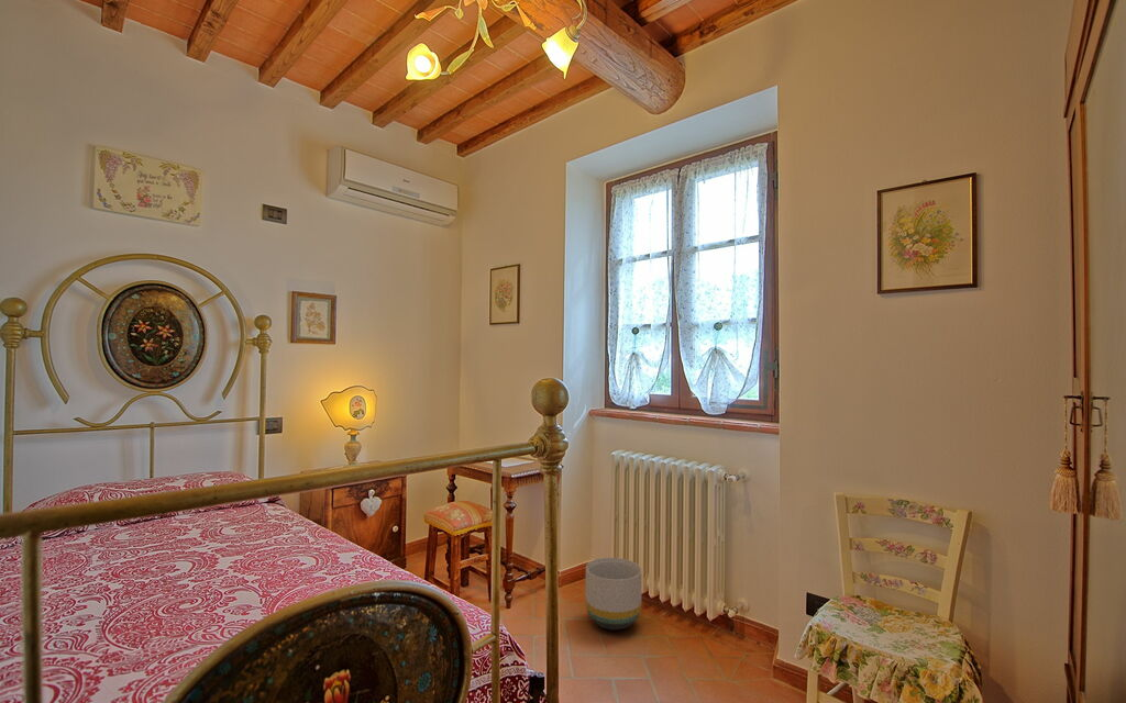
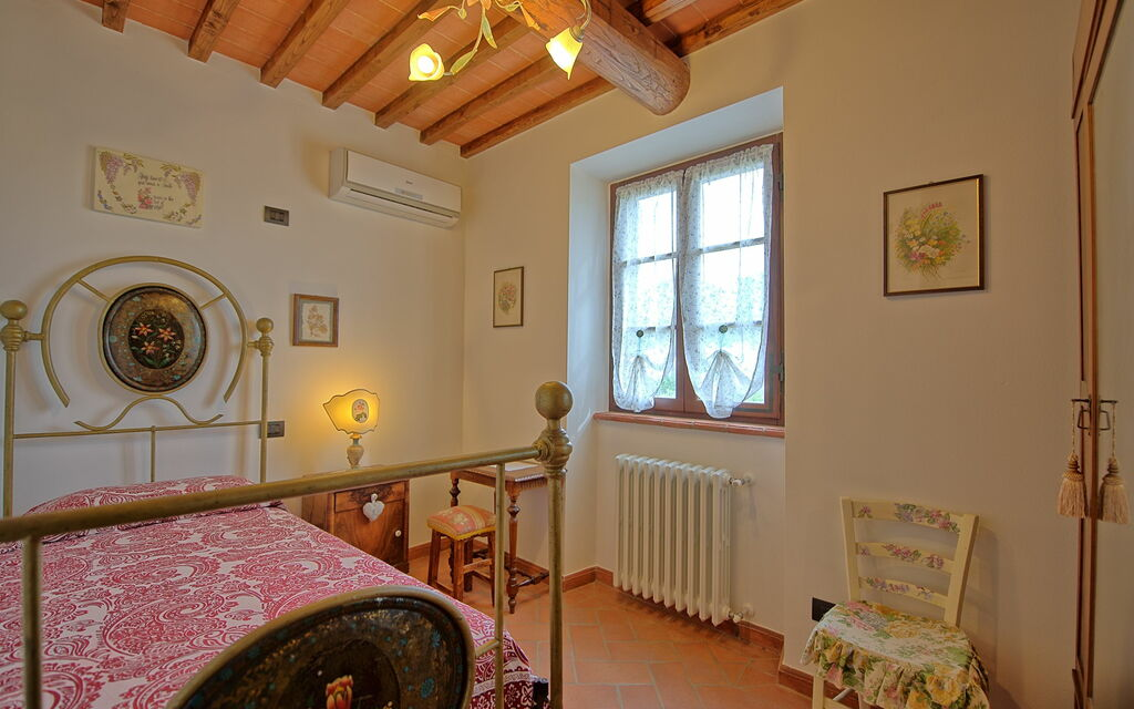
- planter (612, 595)
